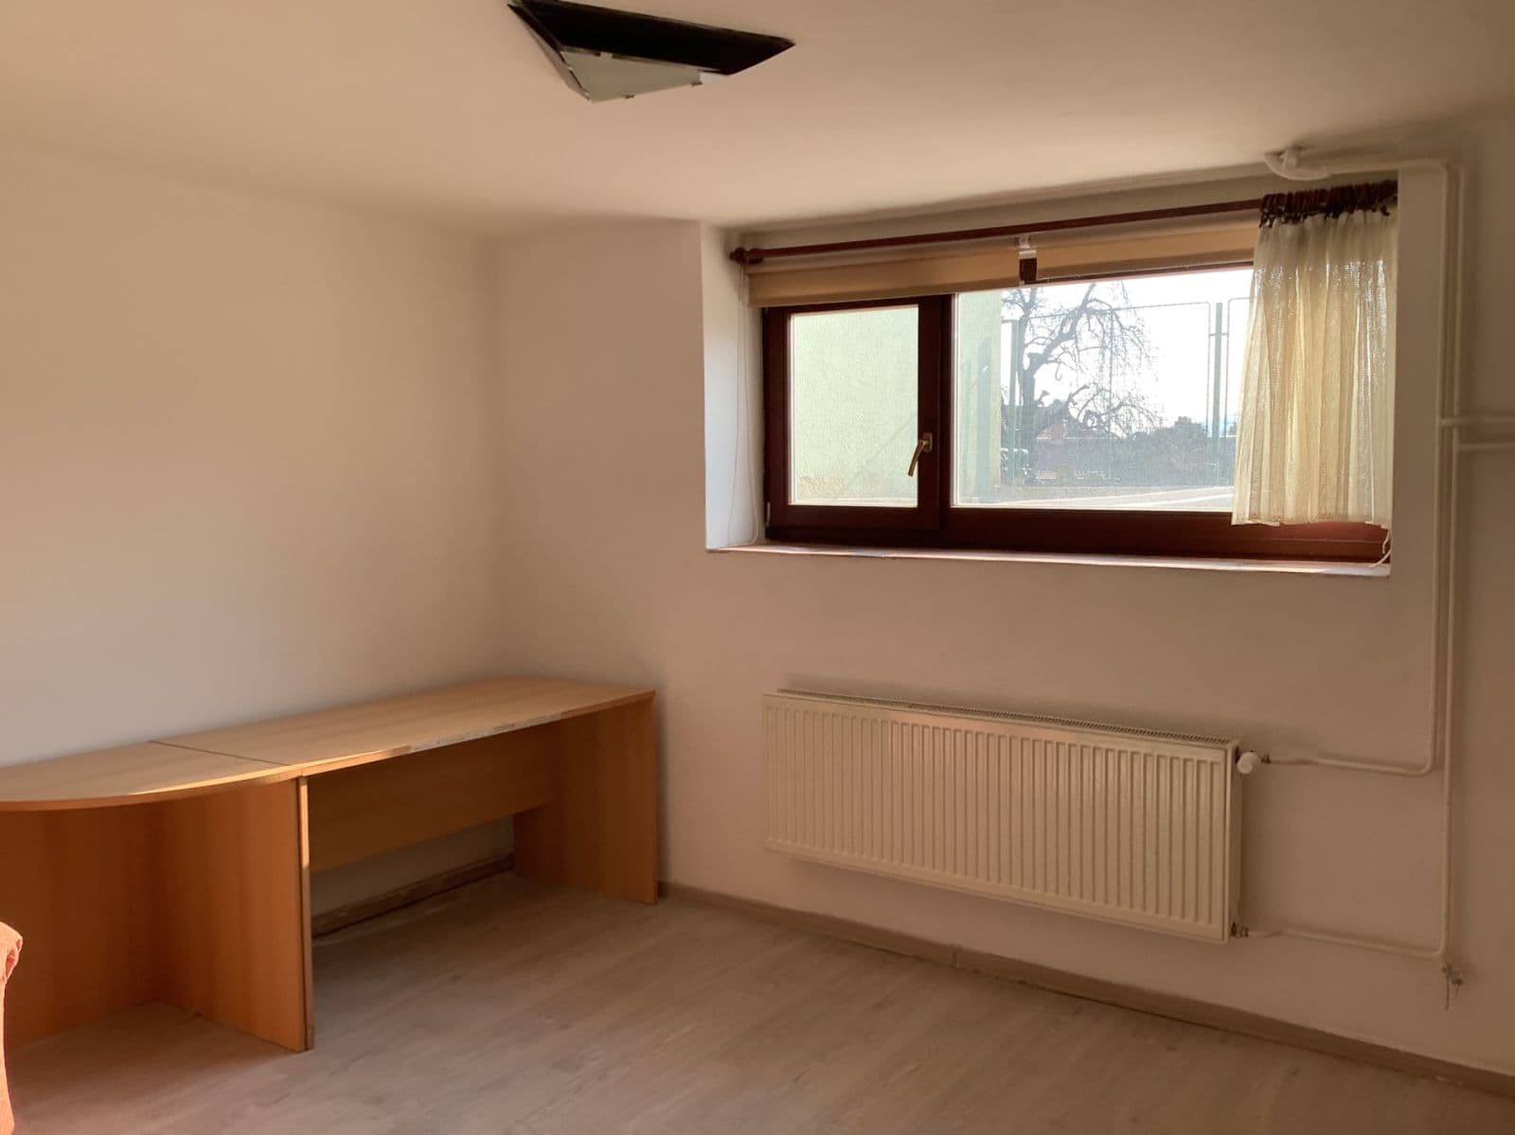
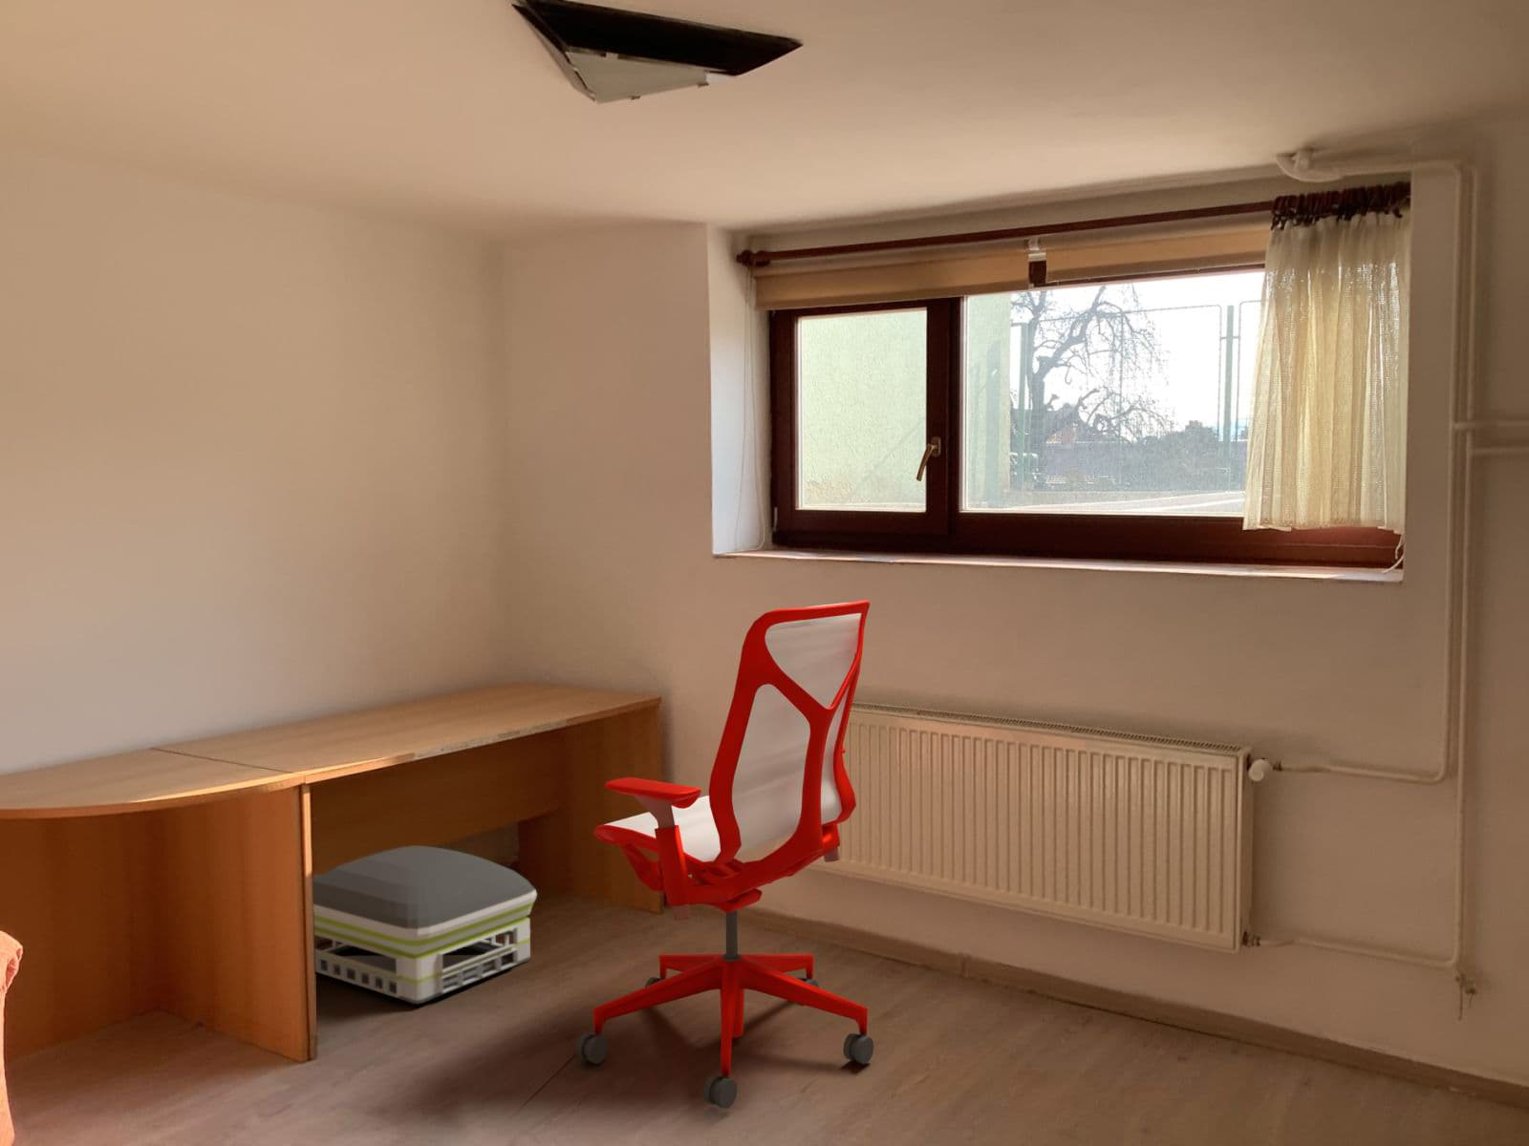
+ office chair (730, 821)
+ air purifier (413, 909)
